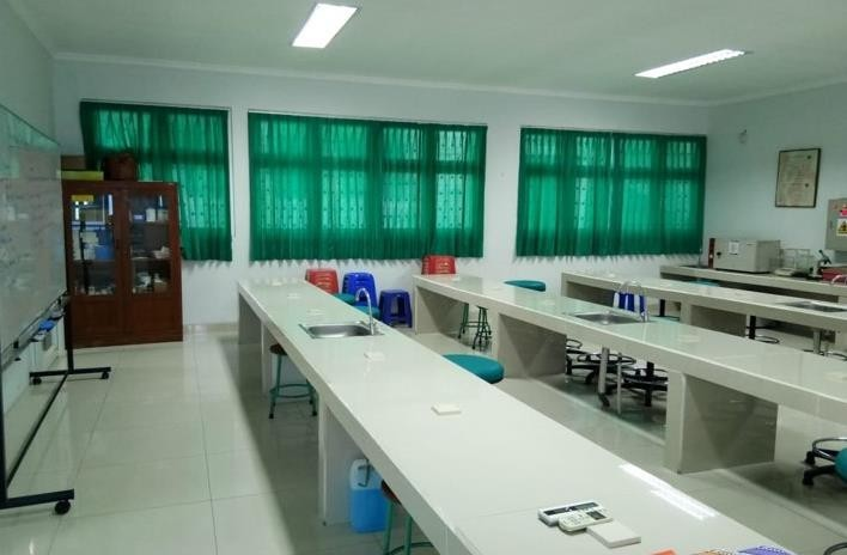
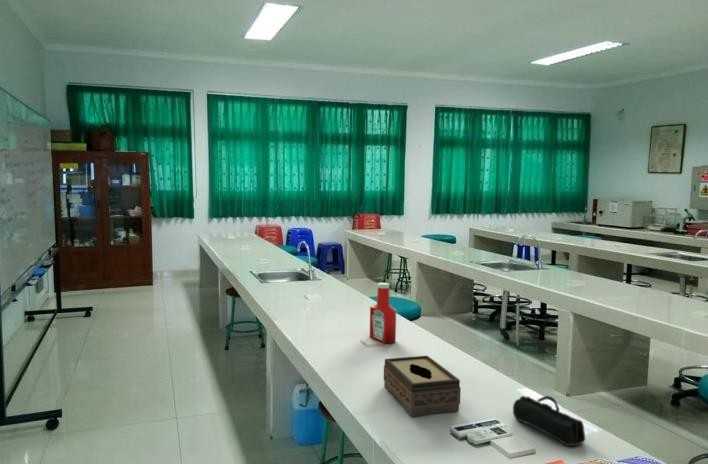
+ tissue box (419, 383)
+ soap bottle (383, 311)
+ pencil case (547, 413)
